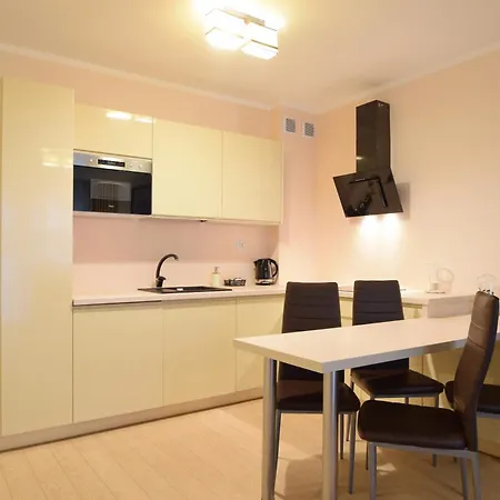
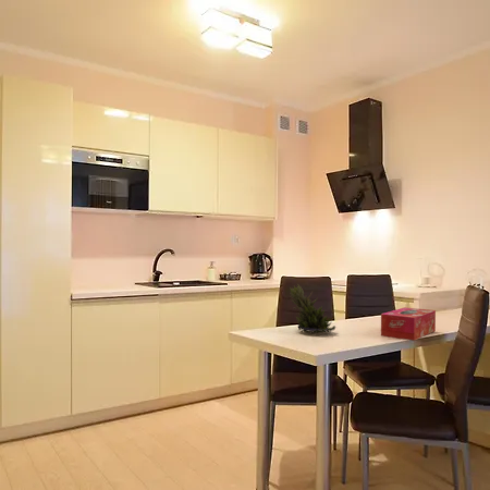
+ tissue box (408, 322)
+ succulent plant (310, 307)
